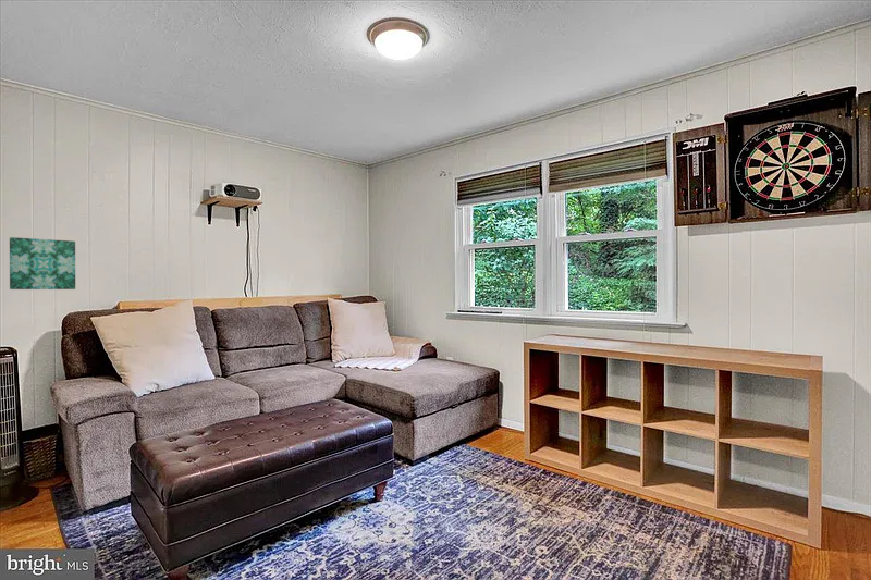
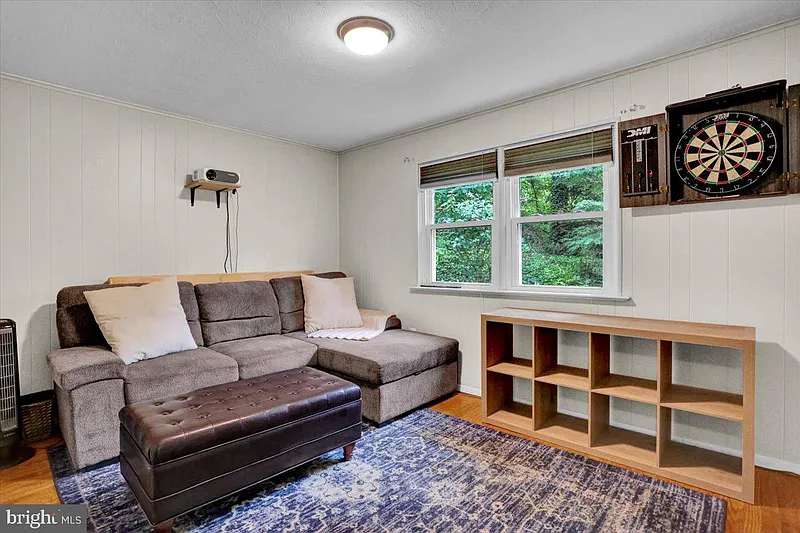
- wall art (44, 264)
